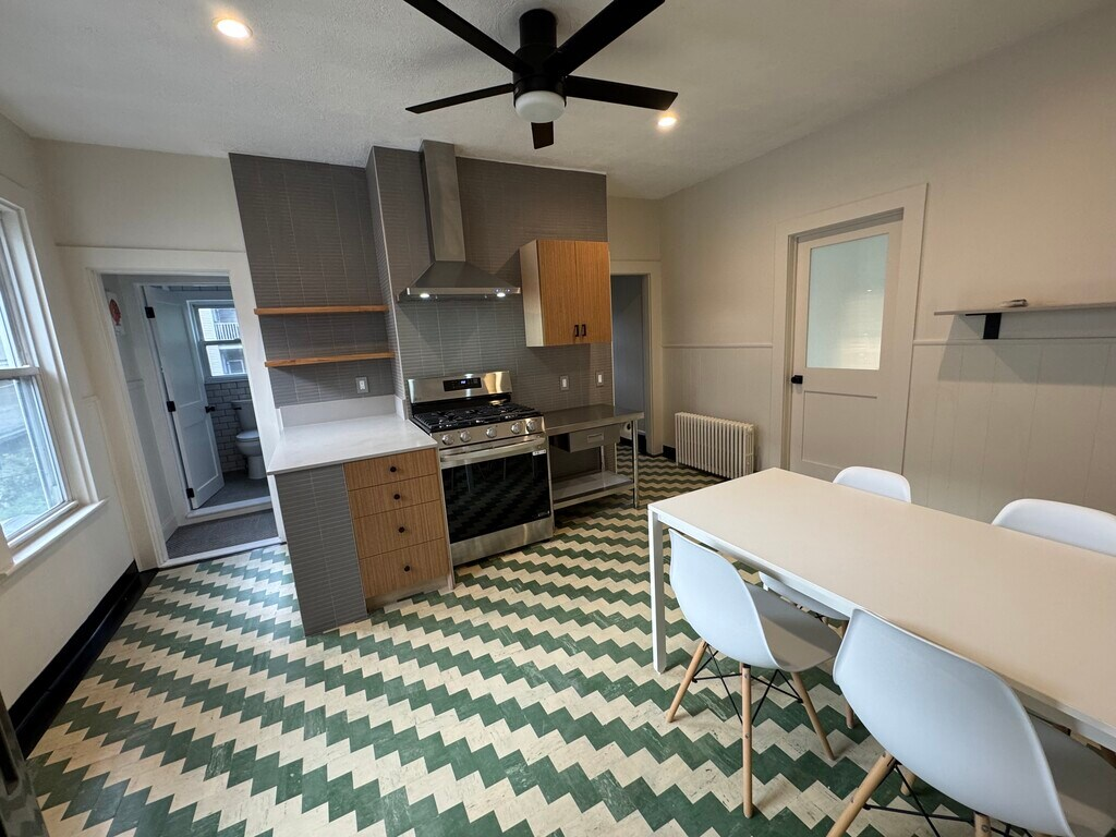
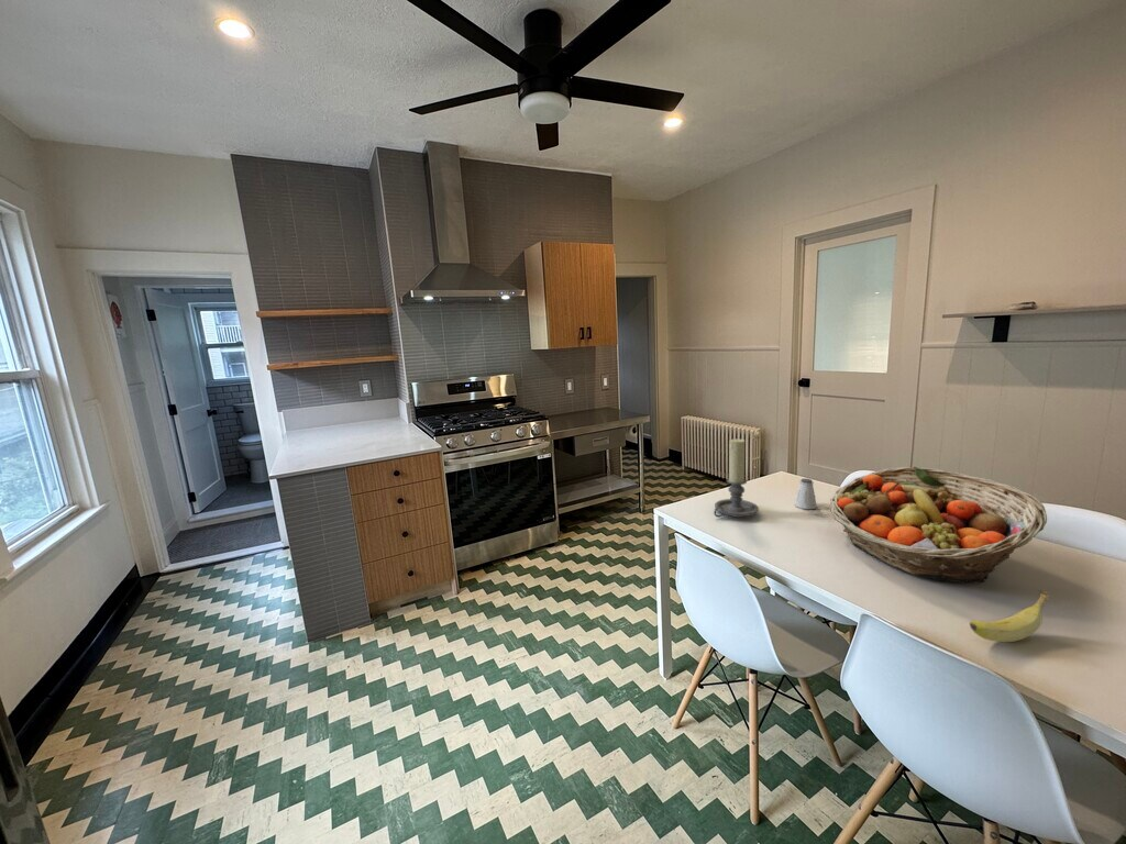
+ saltshaker (806, 492)
+ fruit basket (921, 518)
+ candle holder (732, 476)
+ banana (1009, 618)
